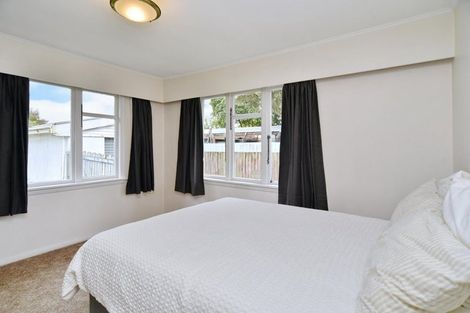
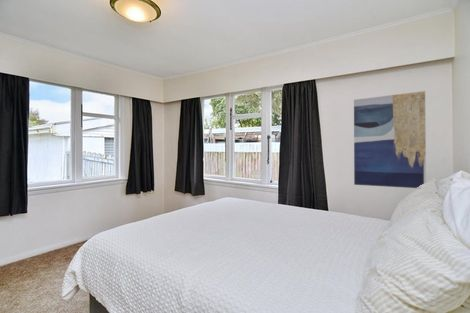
+ wall art (387, 141)
